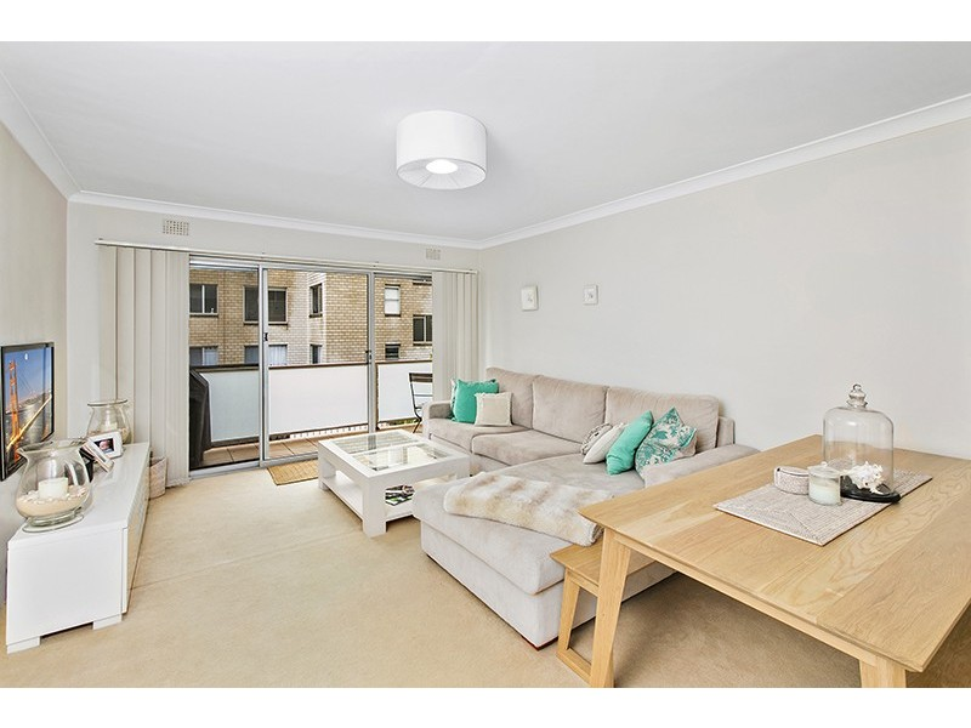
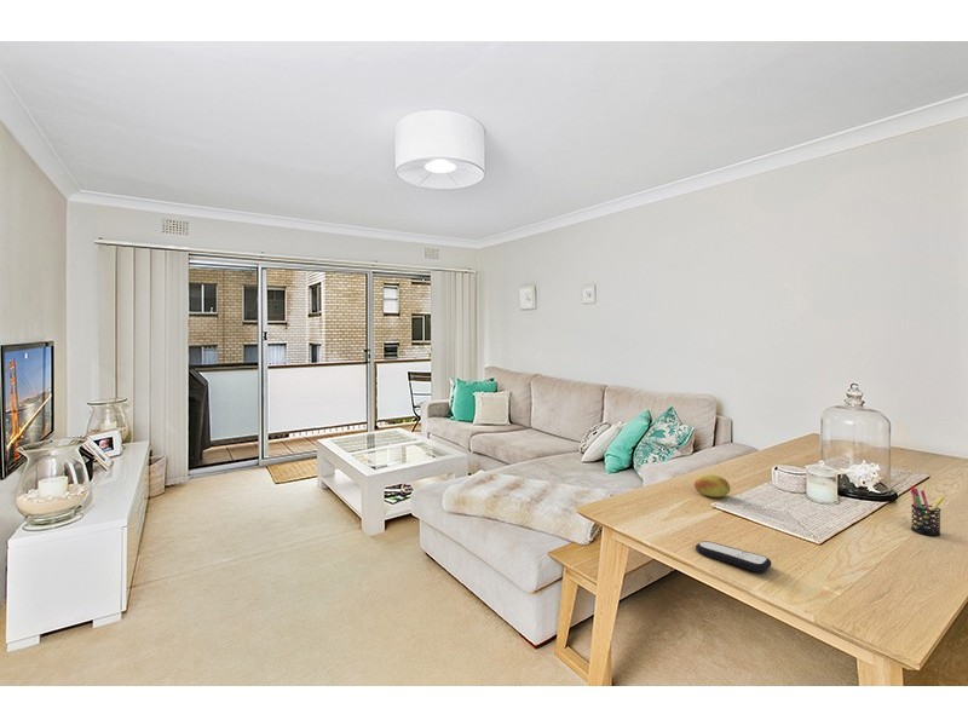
+ fruit (711, 485)
+ remote control (731, 554)
+ pen holder (922, 509)
